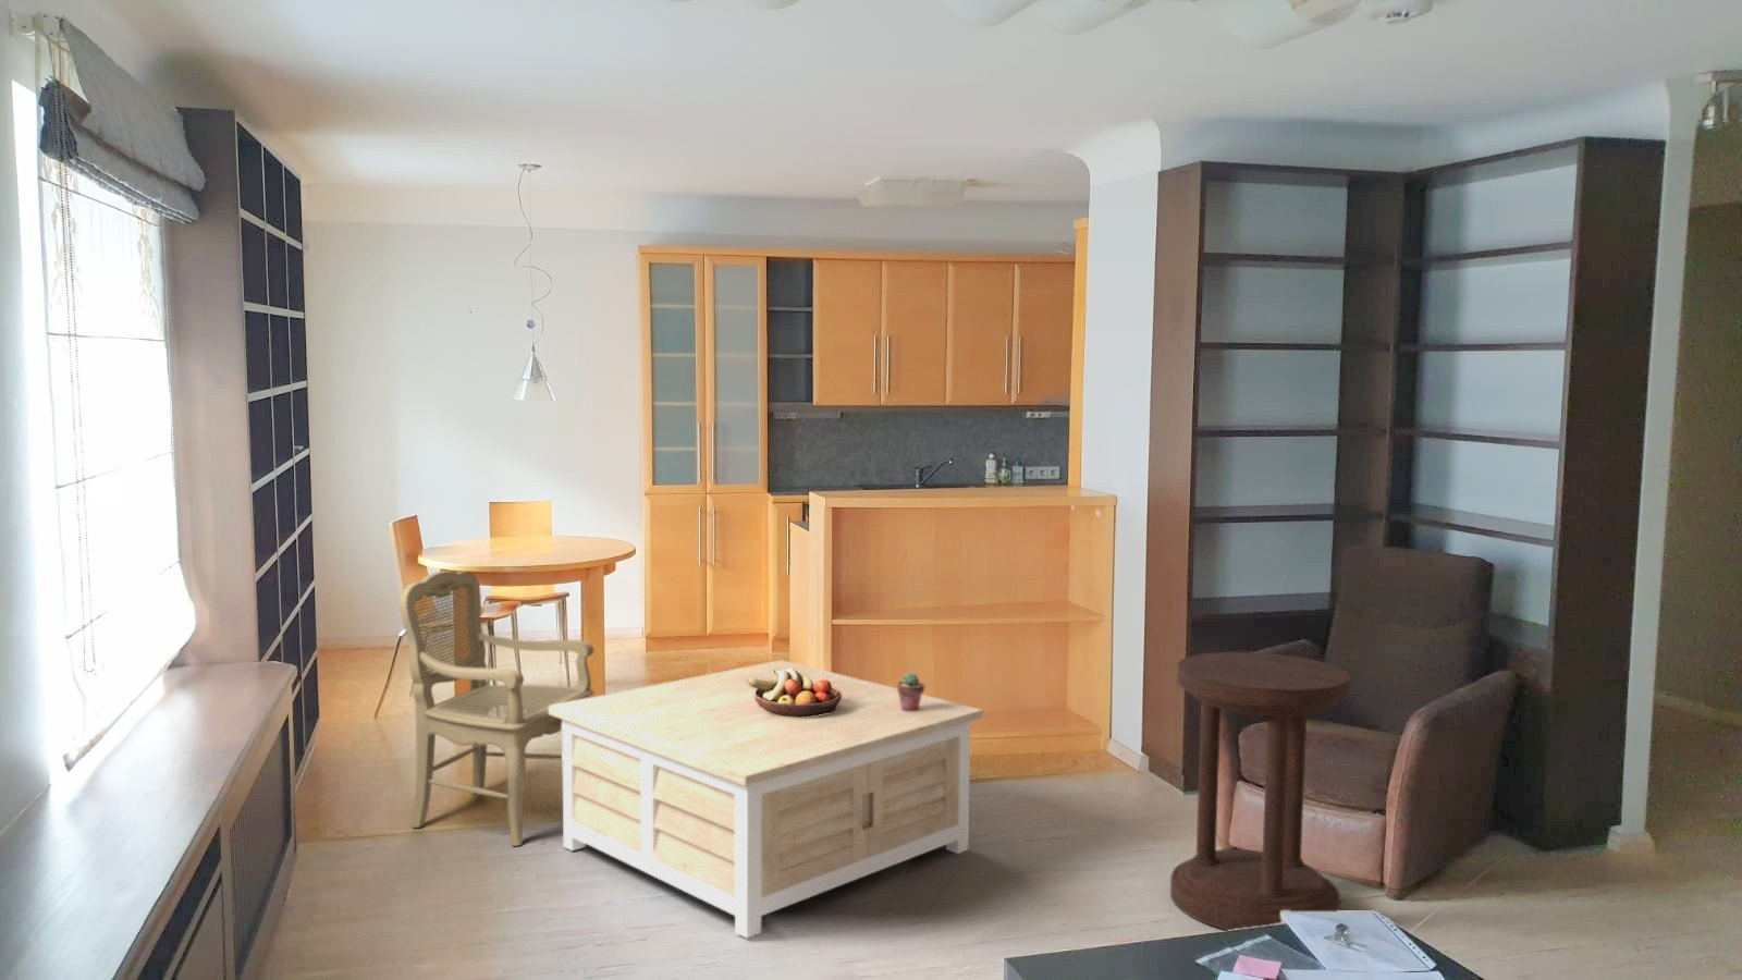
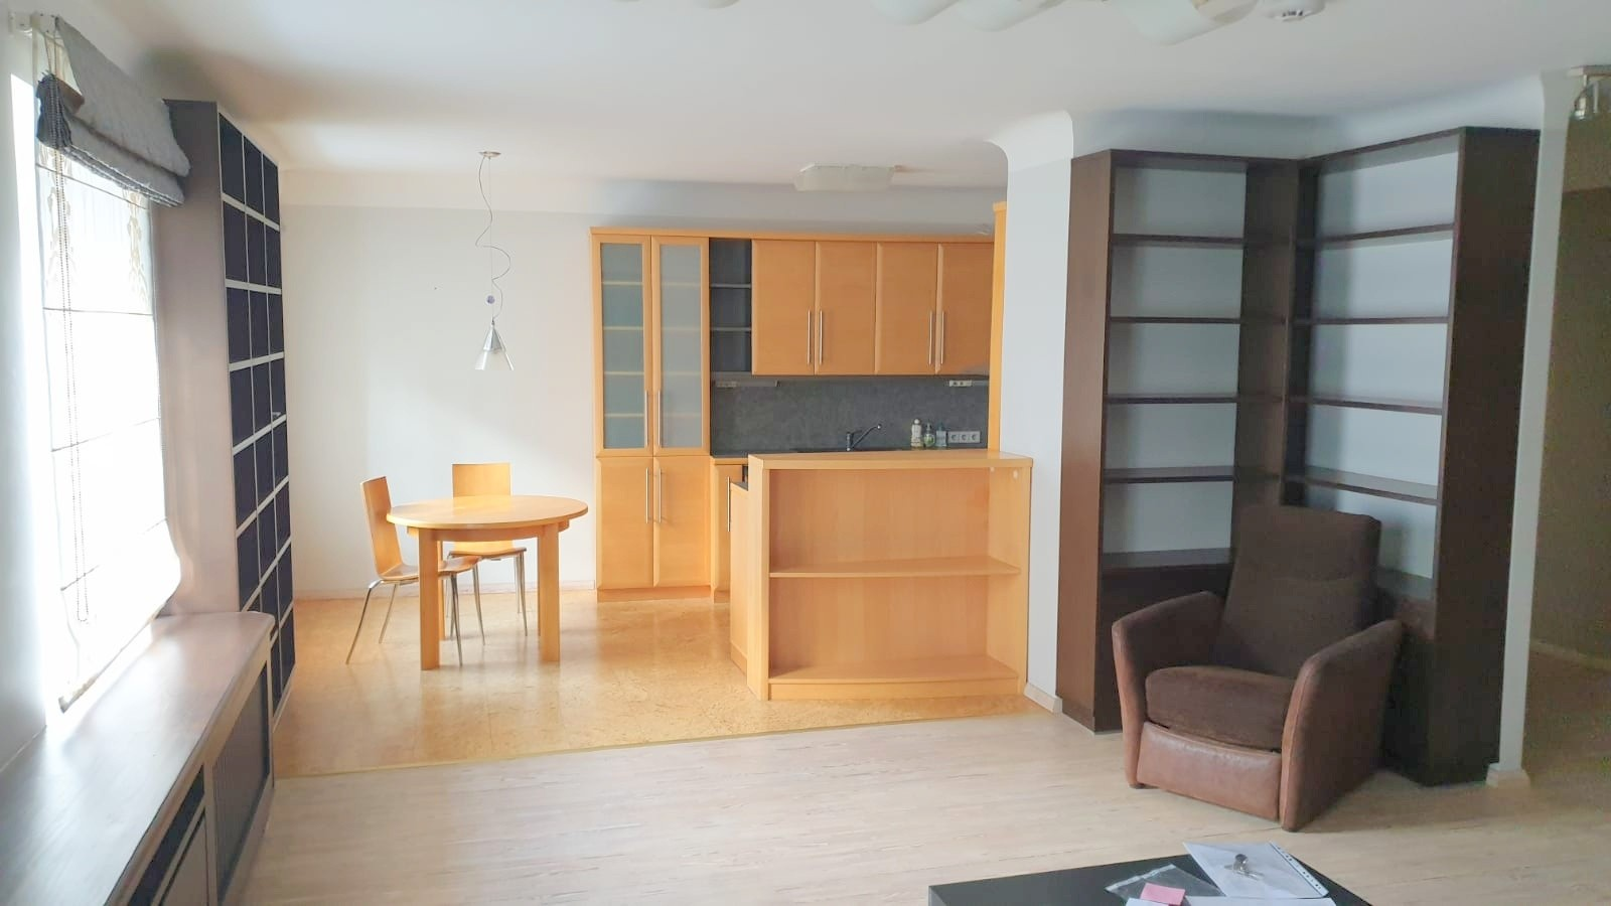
- fruit bowl (797, 688)
- armchair (499, 695)
- coffee table (766, 778)
- potted succulent (910, 690)
- side table (1265, 786)
